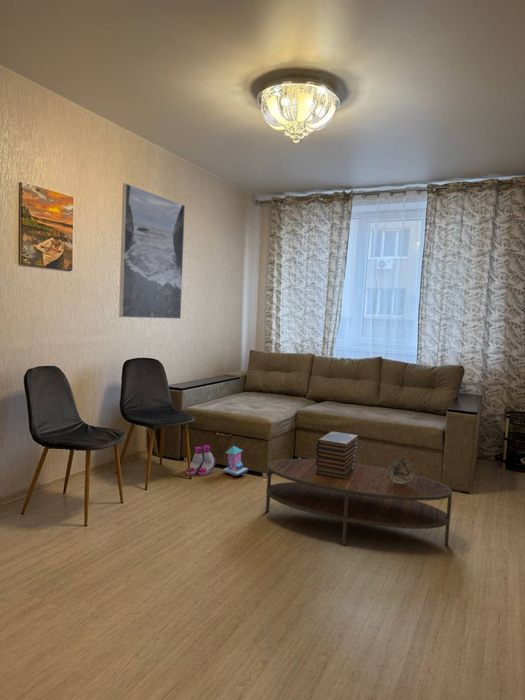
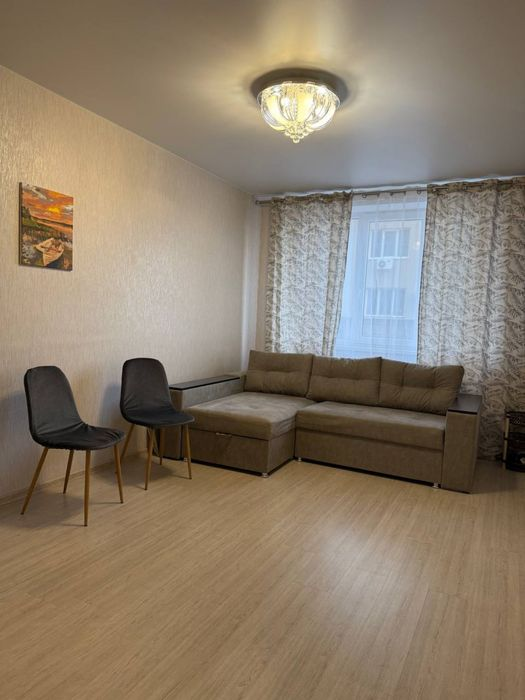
- toy house (235, 459)
- decorative bowl (400, 469)
- coffee table (353, 501)
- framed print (154, 257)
- boots (200, 458)
- book stack (337, 454)
